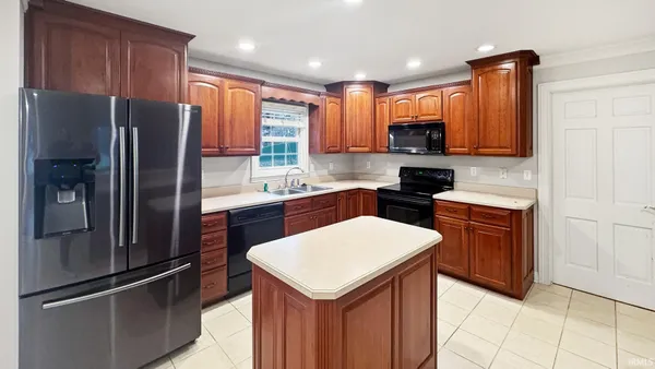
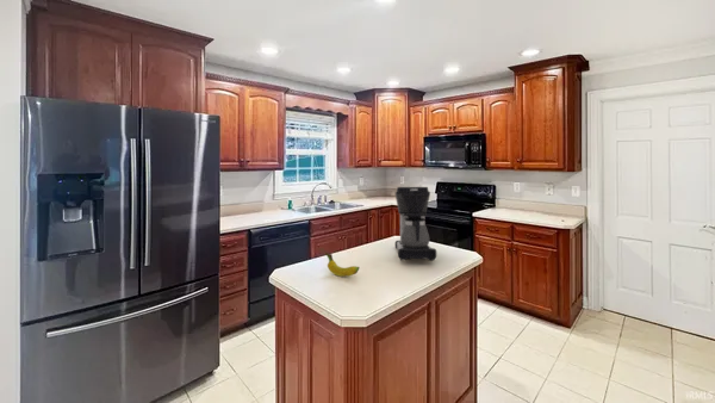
+ fruit (341, 267)
+ coffee maker (414, 221)
